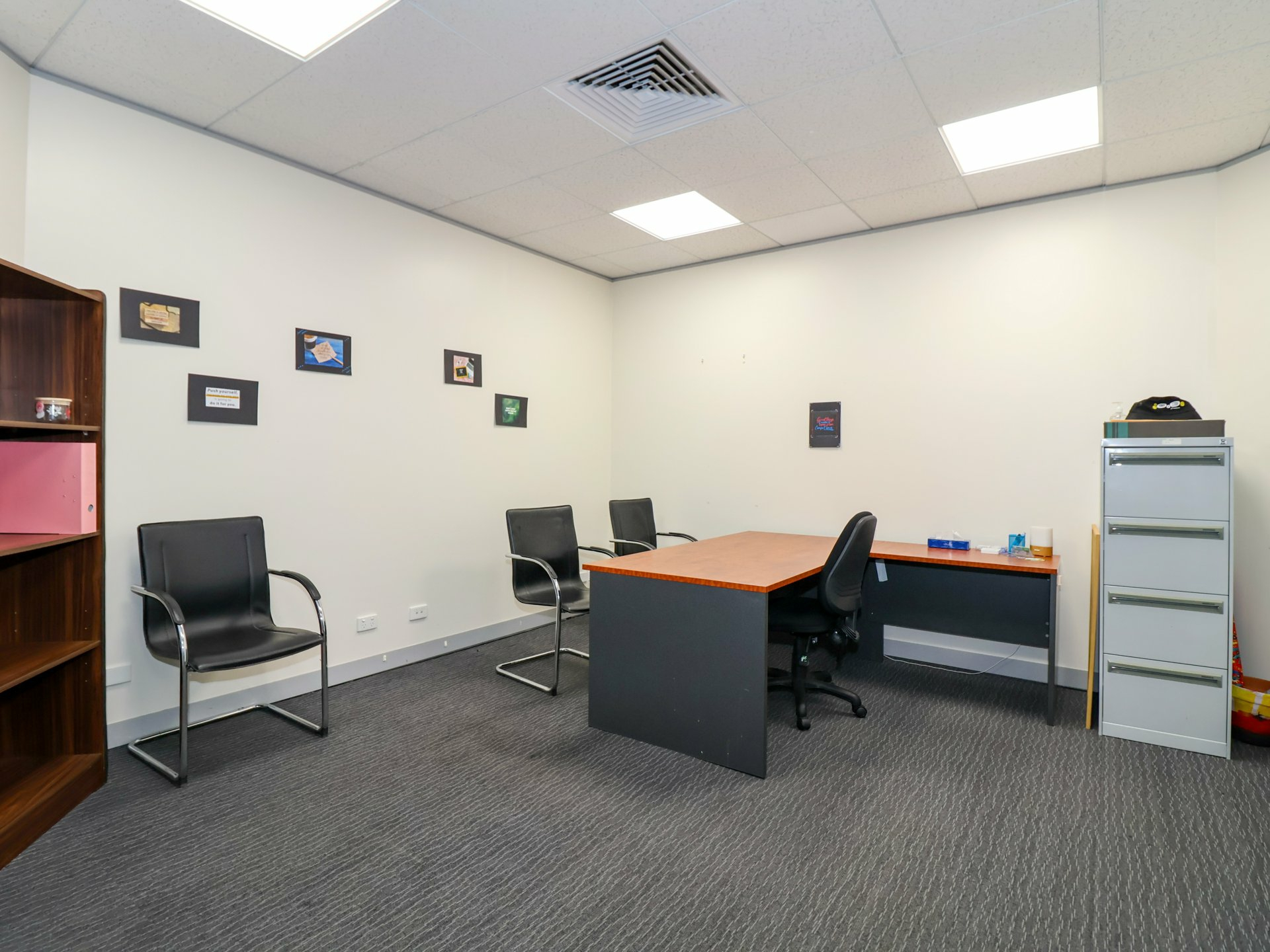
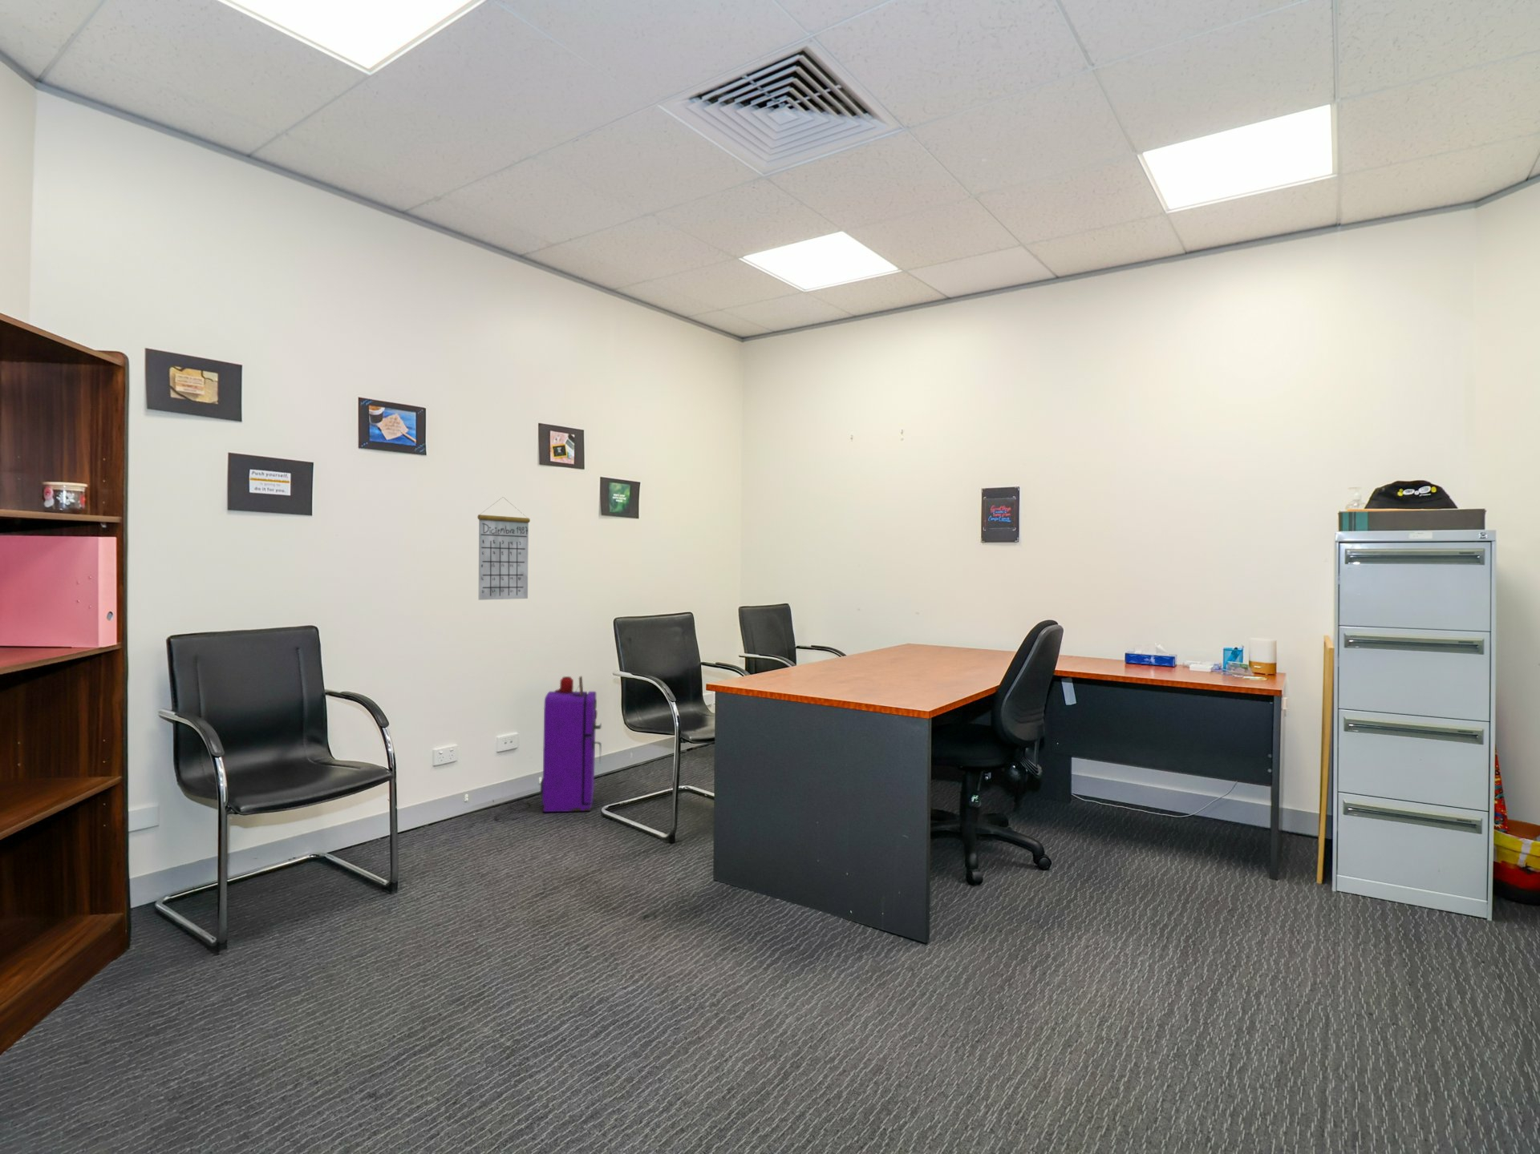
+ calendar (503, 548)
+ air purifier (551, 743)
